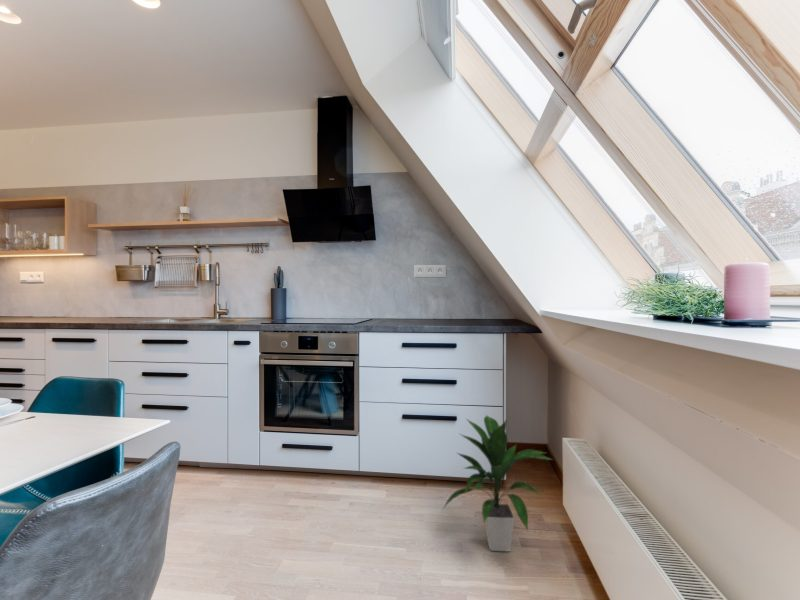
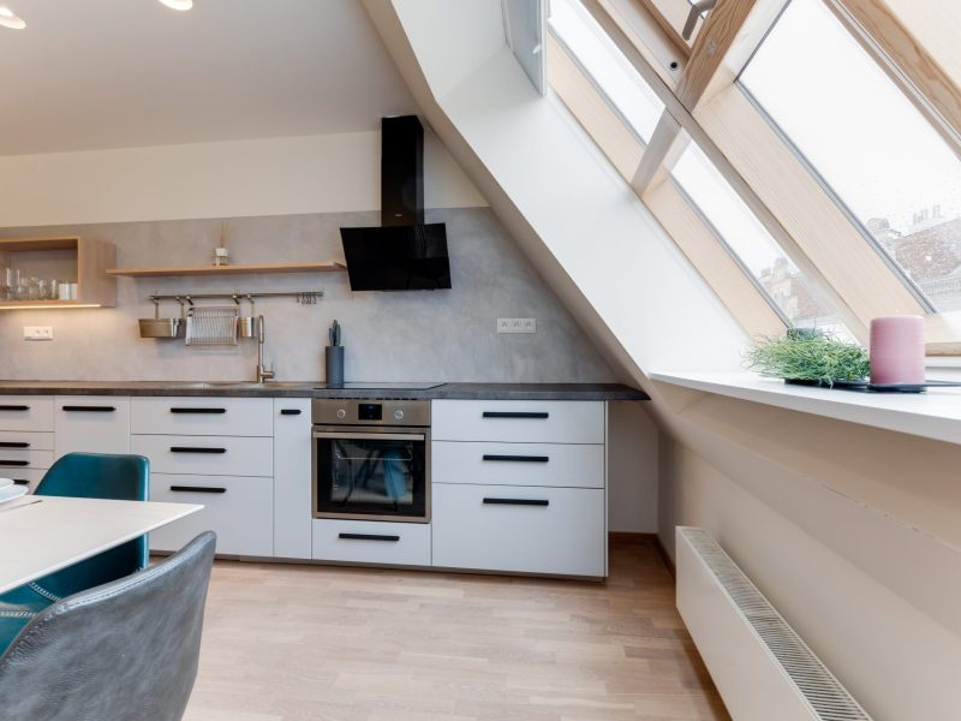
- indoor plant (493, 478)
